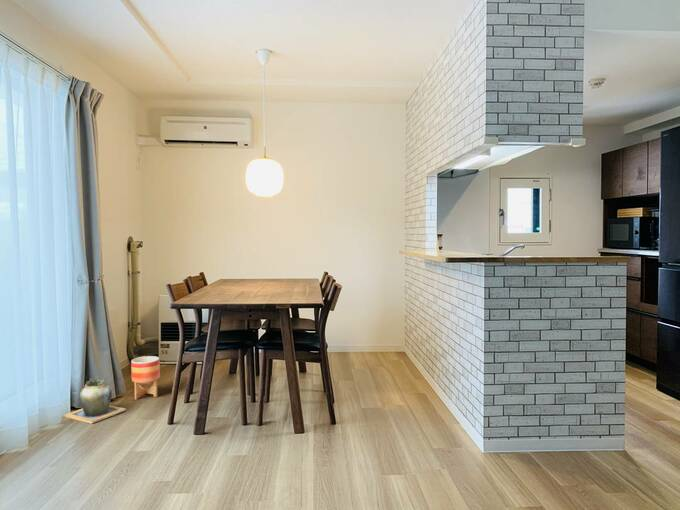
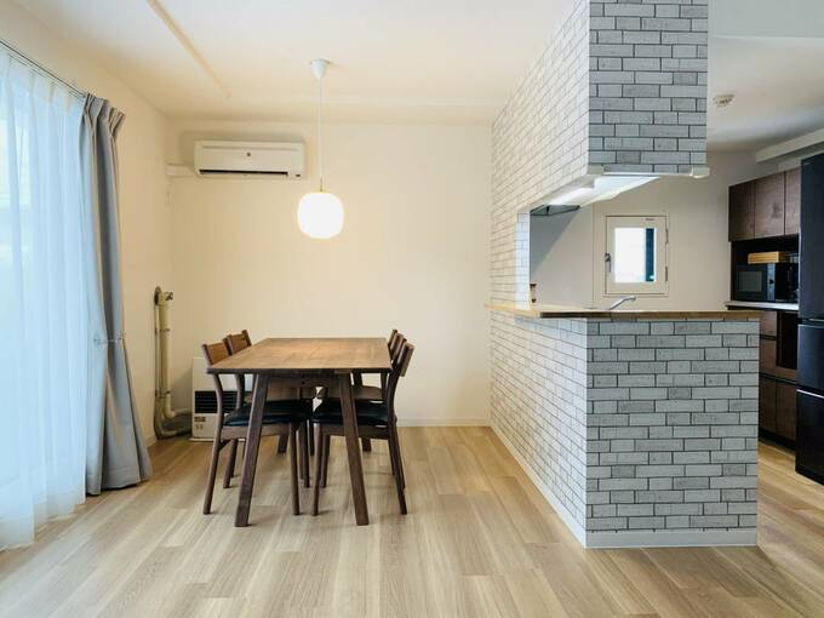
- potted plant (94, 396)
- planter (145, 377)
